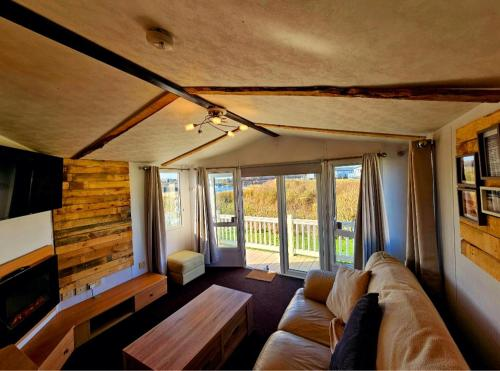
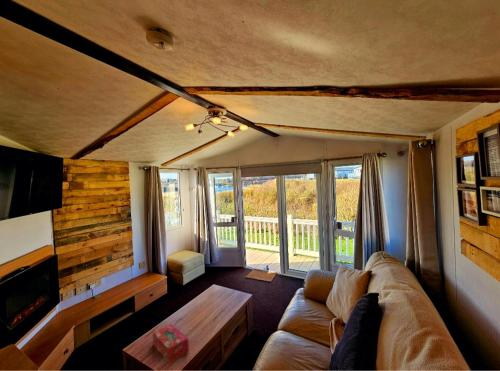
+ tissue box (170, 341)
